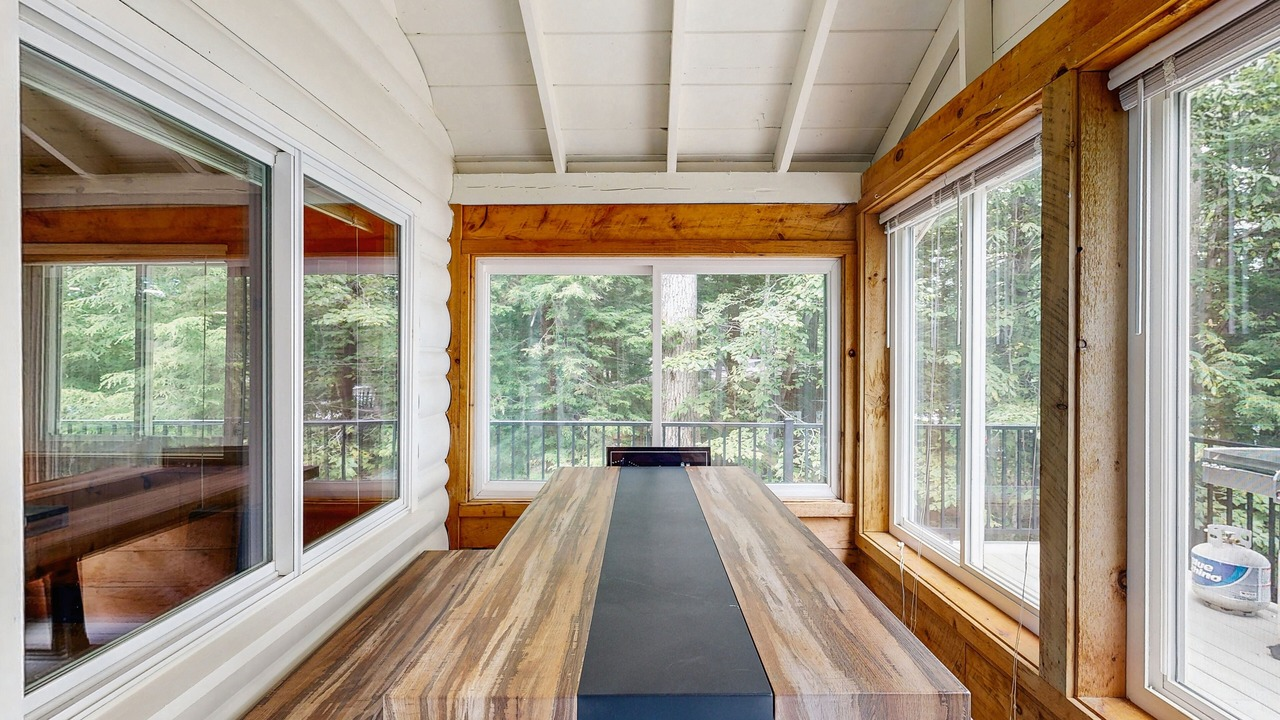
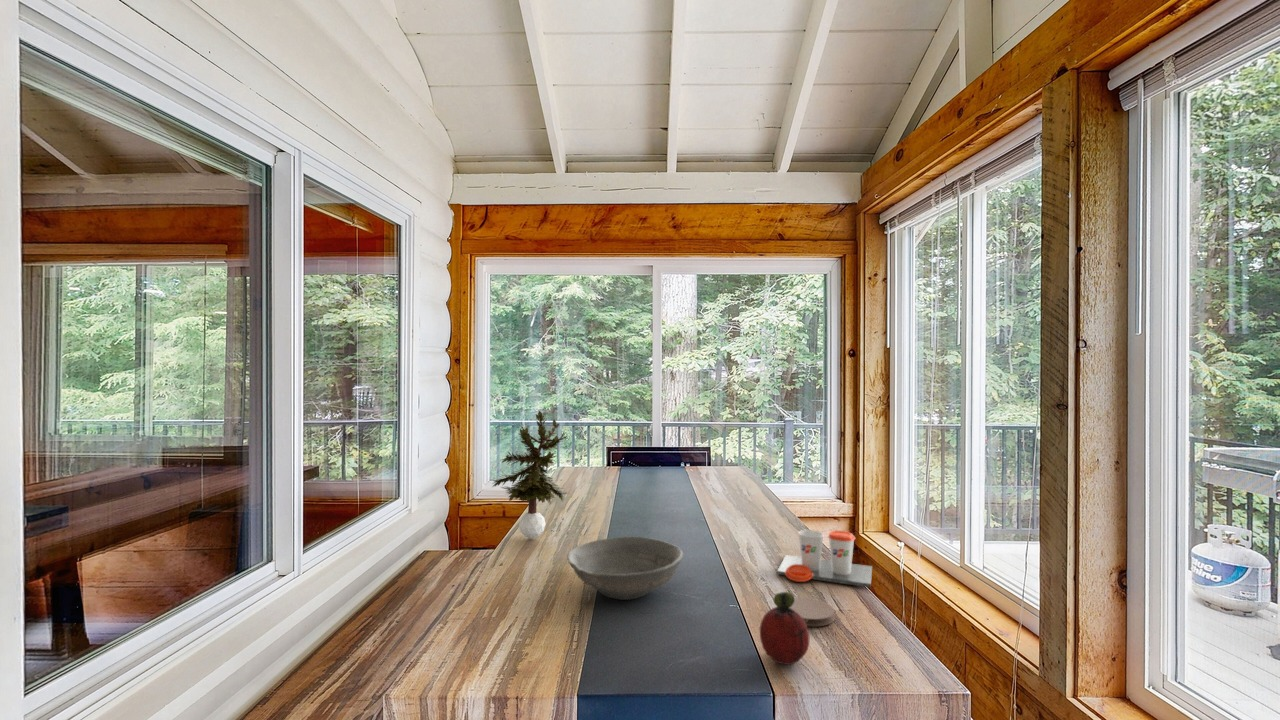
+ cup (821, 551)
+ bowl (625, 571)
+ coaster (807, 611)
+ potted plant (536, 472)
+ fruit (784, 628)
